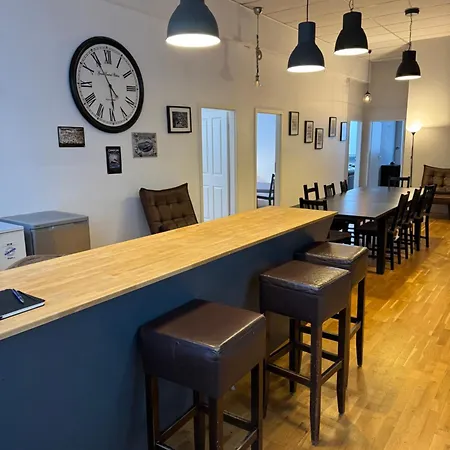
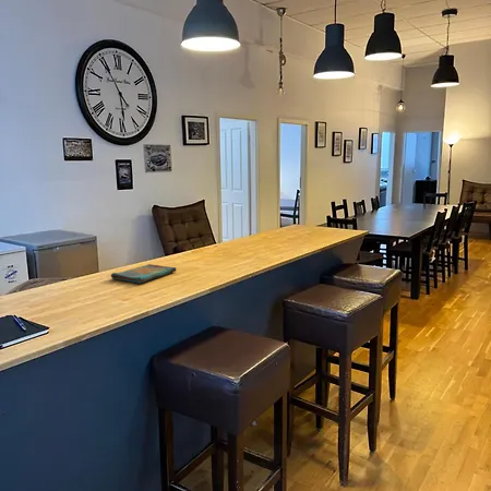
+ dish towel (144, 272)
